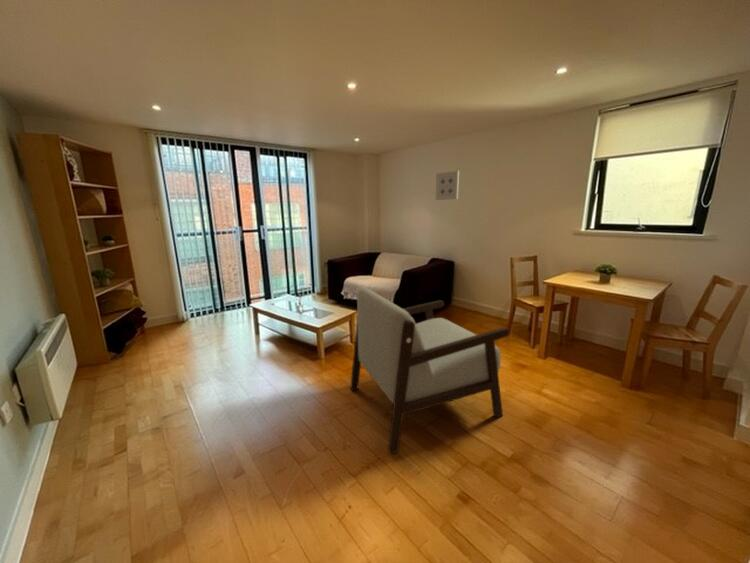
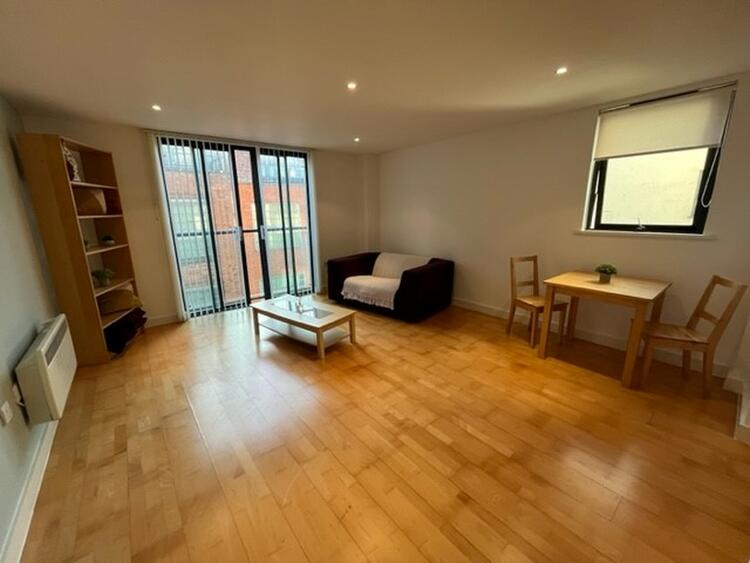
- wall art (446, 186)
- armchair (422, 349)
